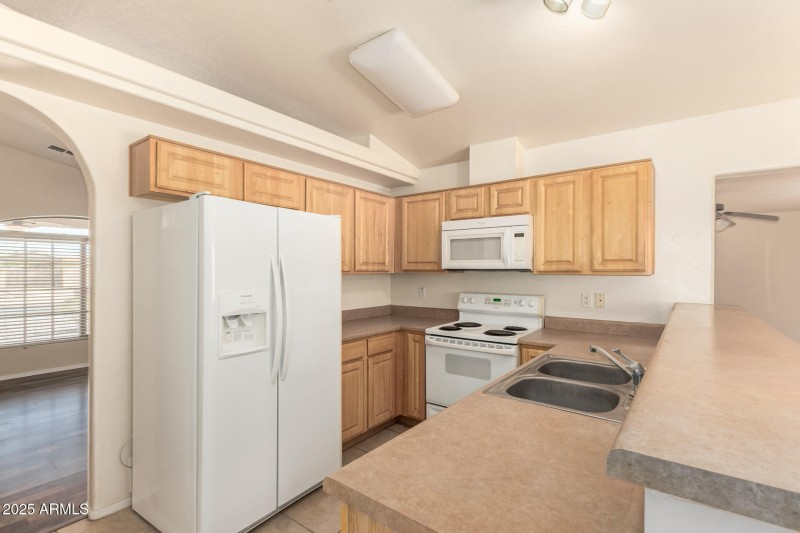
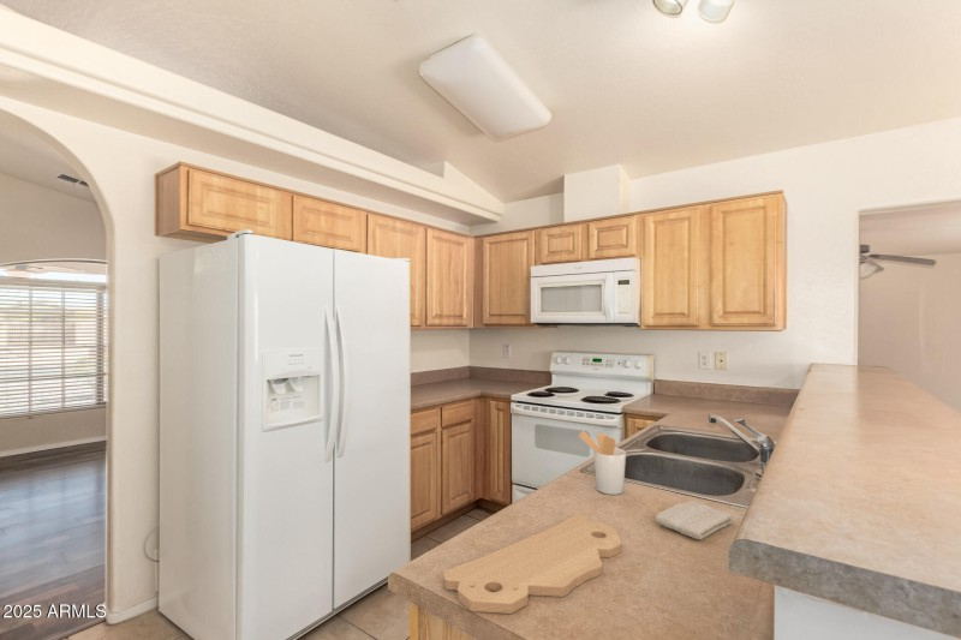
+ utensil holder (601, 460)
+ cutting board (548, 560)
+ washcloth (694, 518)
